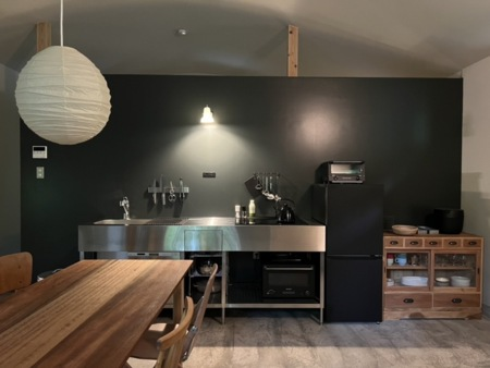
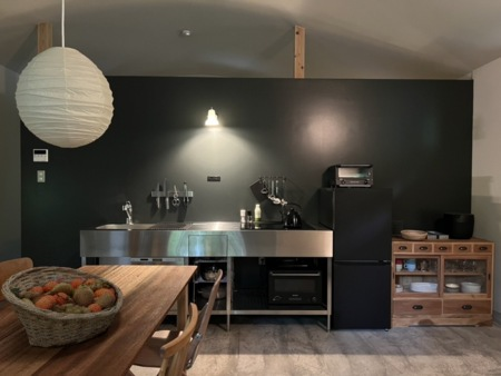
+ fruit basket (68, 299)
